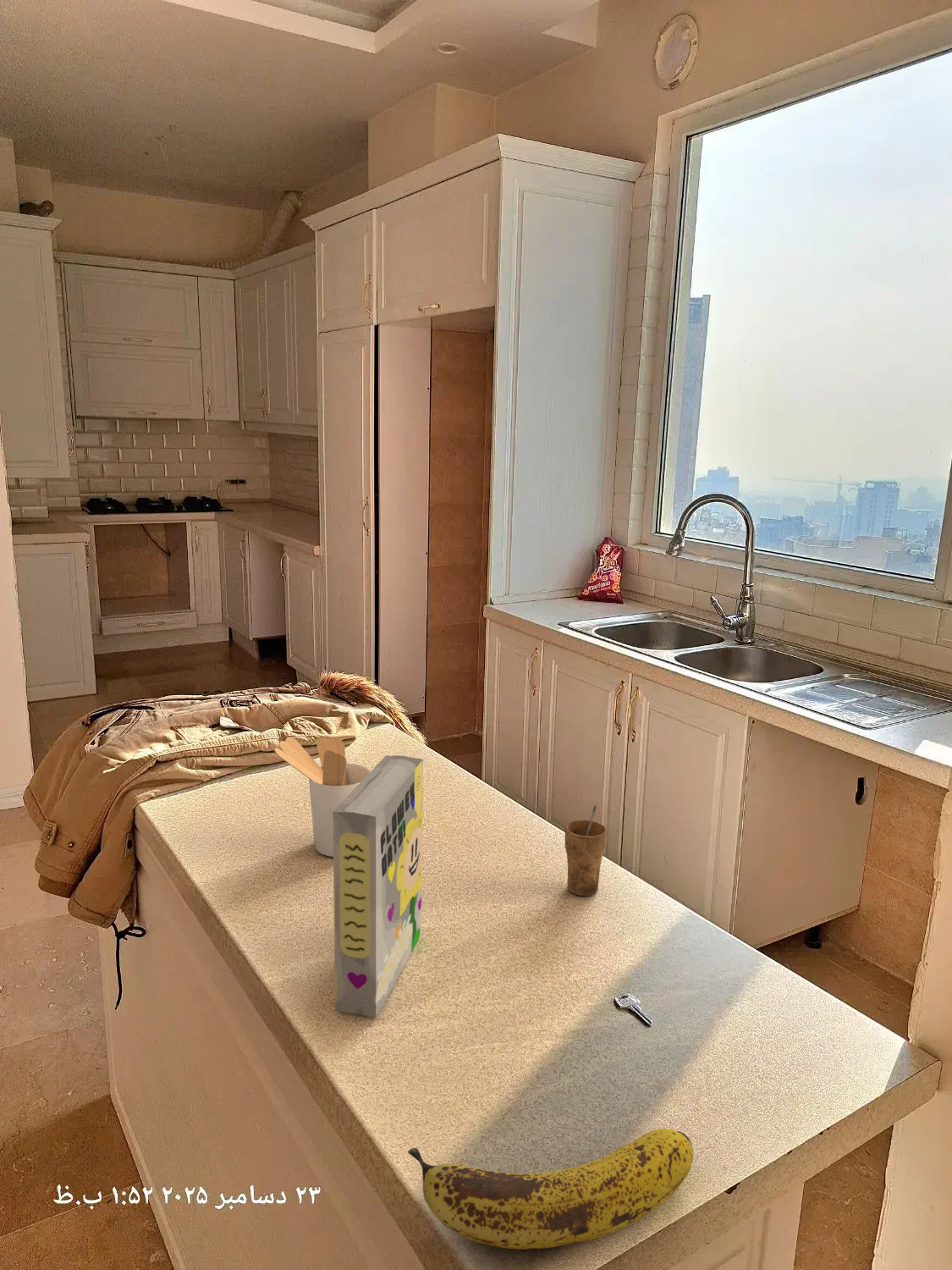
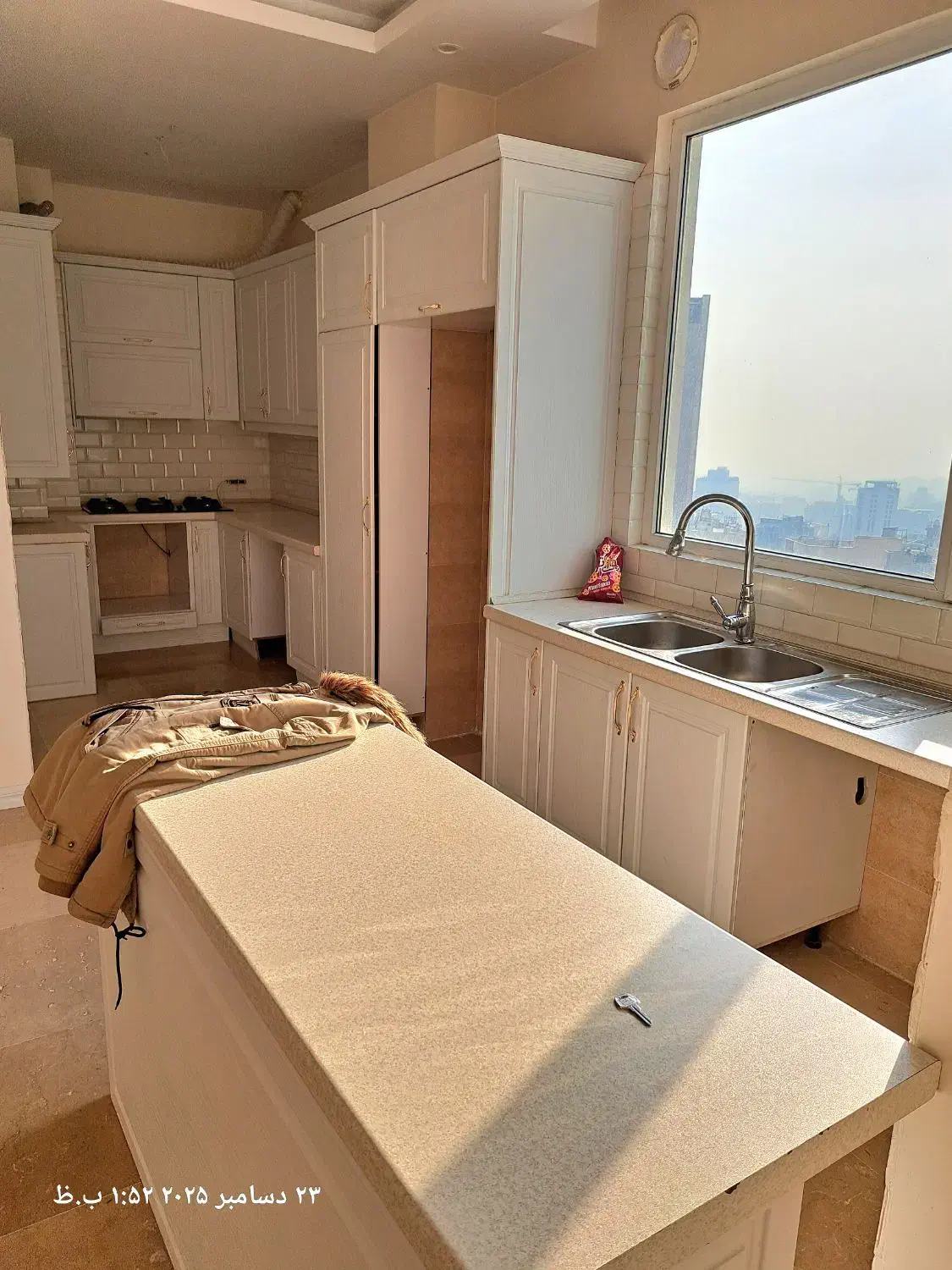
- utensil holder (323, 792)
- fruit (559, 1170)
- cereal box (381, 878)
- cup (585, 851)
